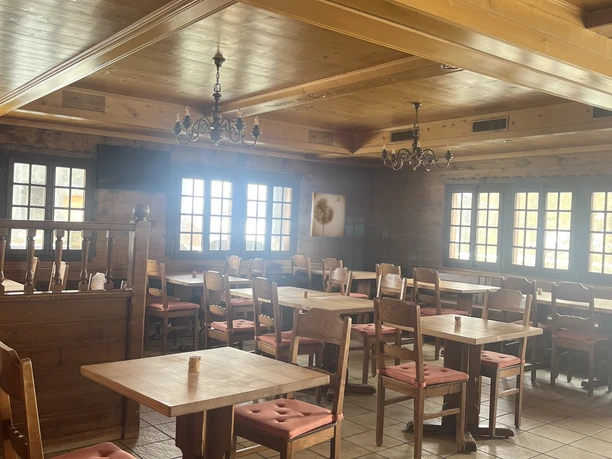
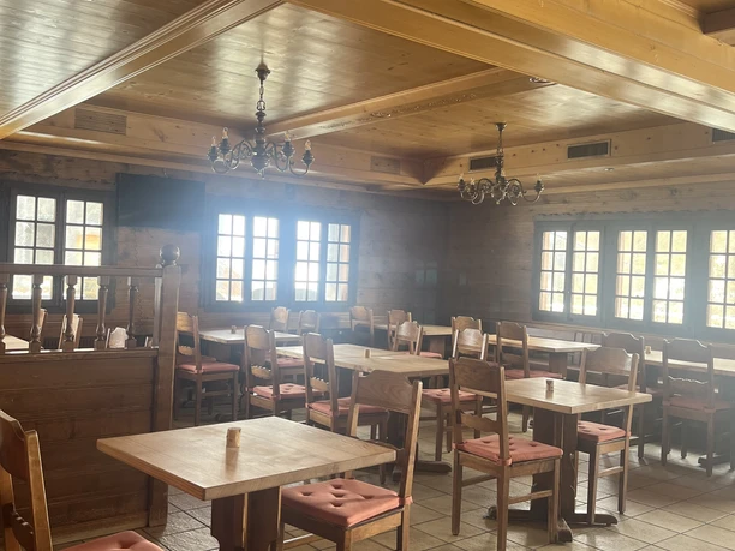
- wall art (328, 215)
